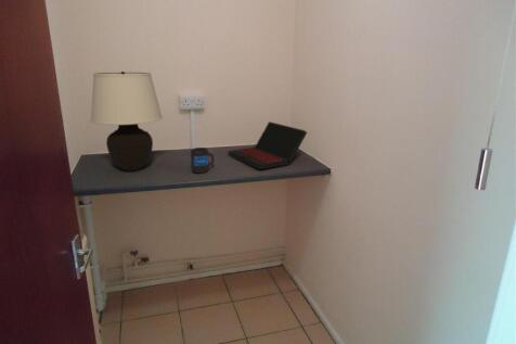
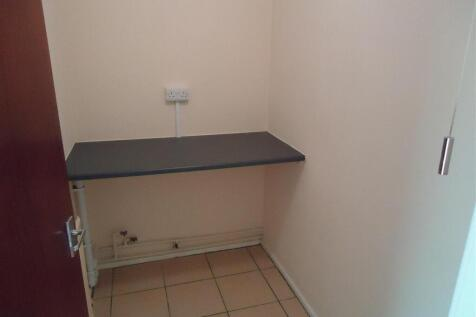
- table lamp (127, 122)
- laptop (266, 143)
- mug (203, 160)
